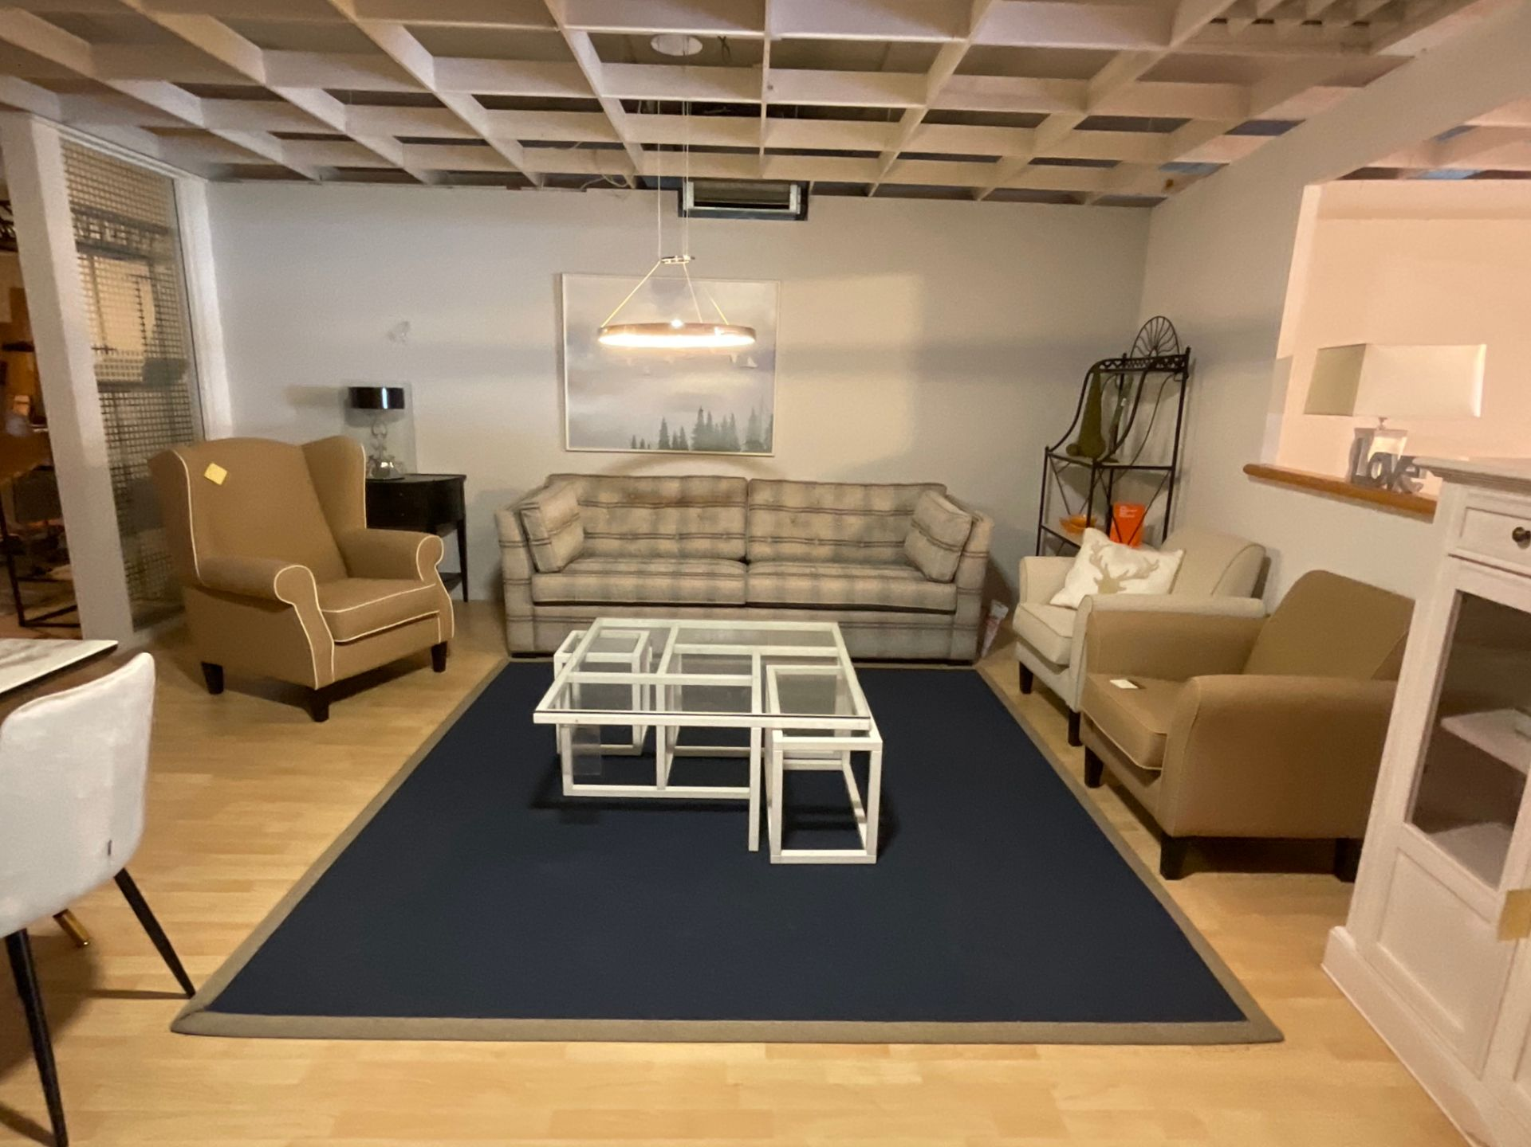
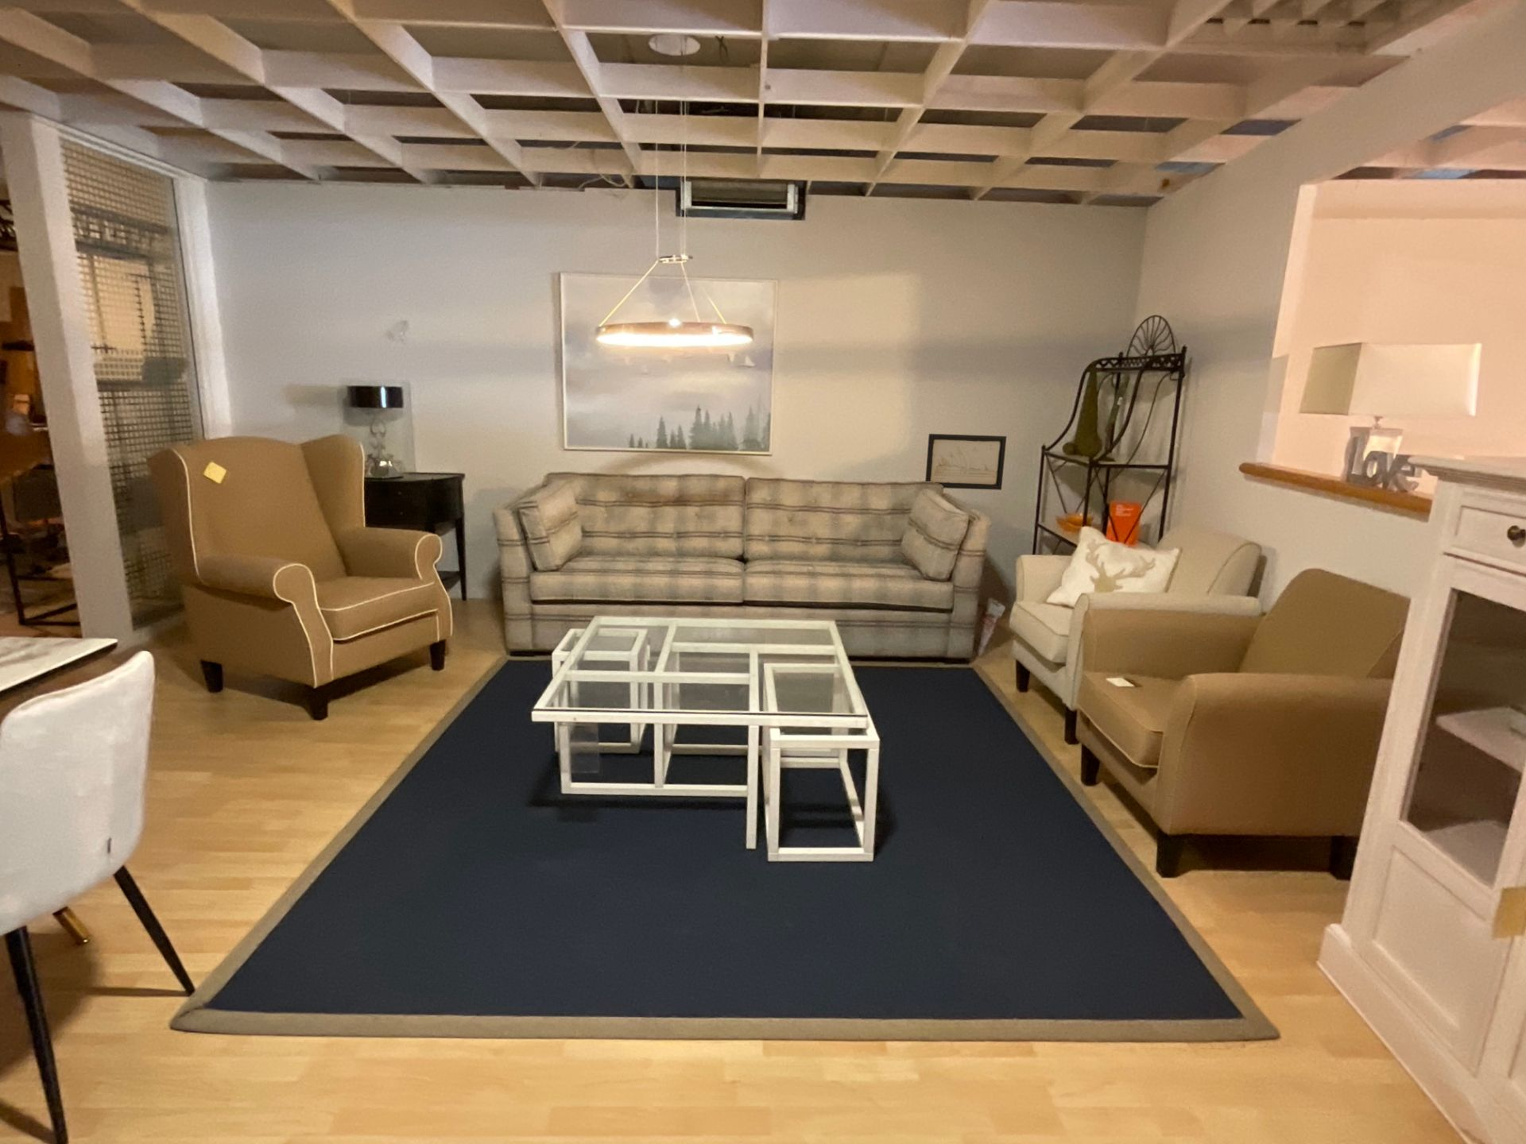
+ wall art (965, 461)
